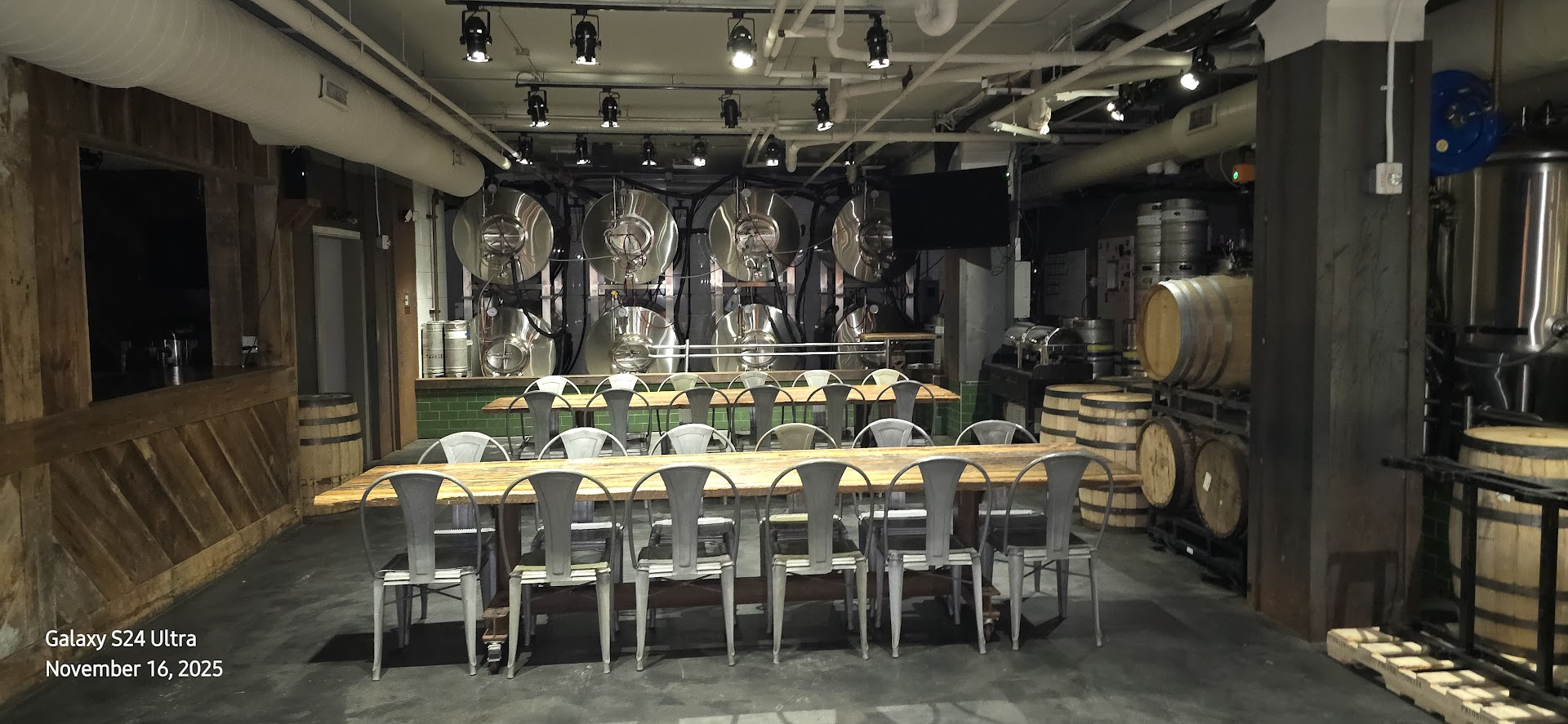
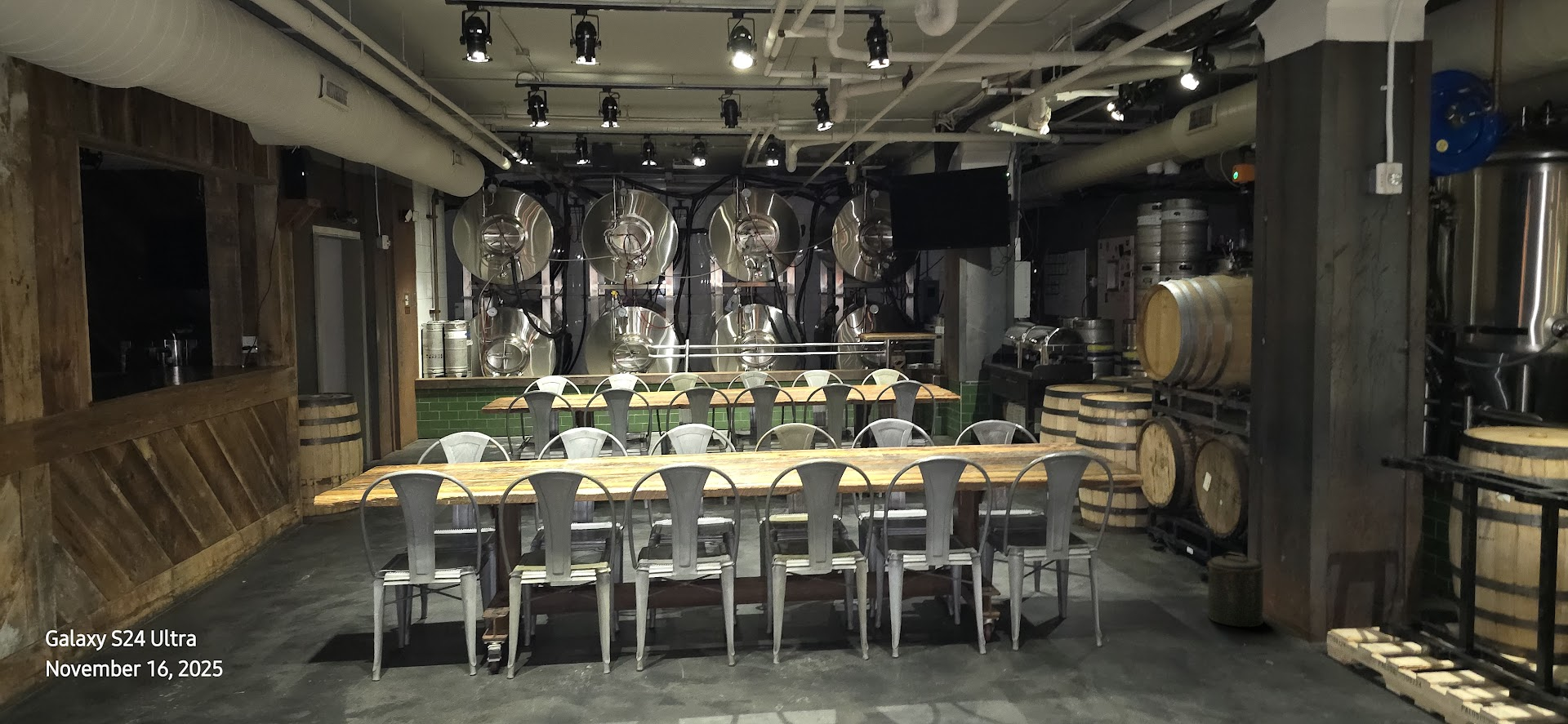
+ canister (1231, 585)
